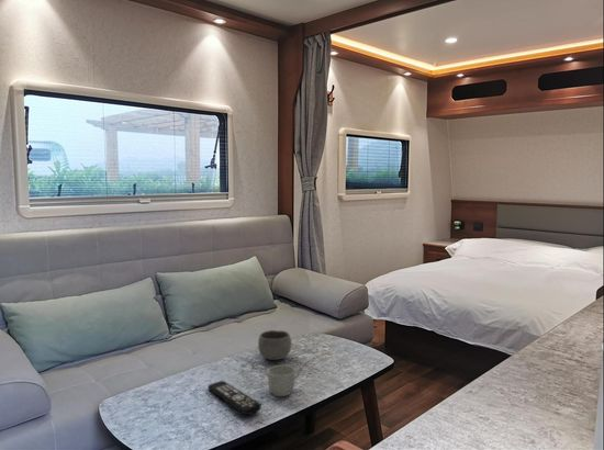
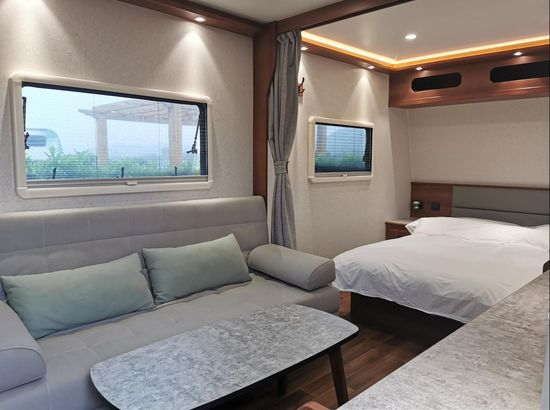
- bowl (275, 346)
- remote control (233, 396)
- mug (284, 380)
